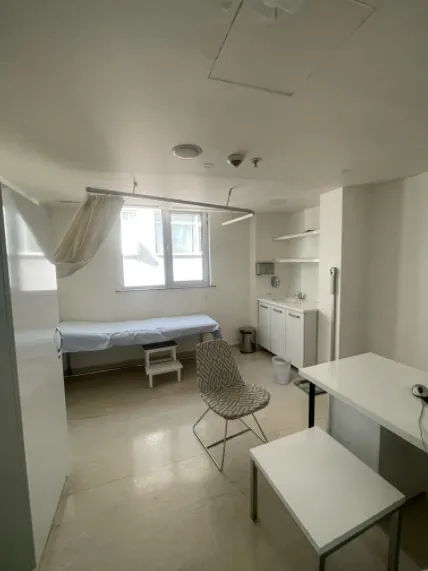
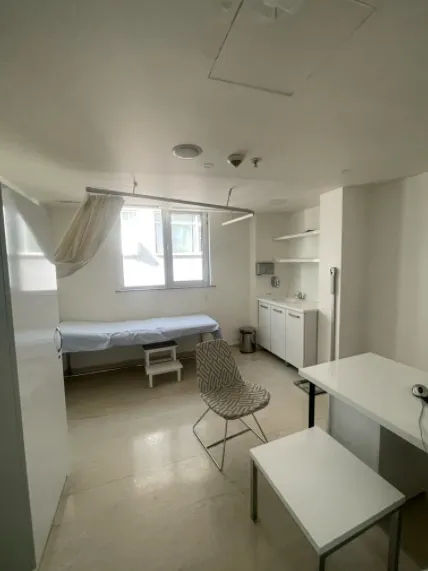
- wastebasket (281, 370)
